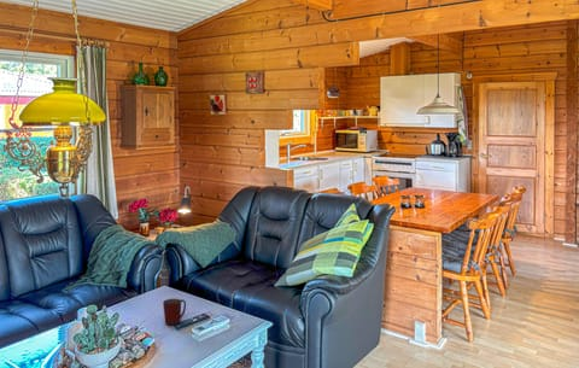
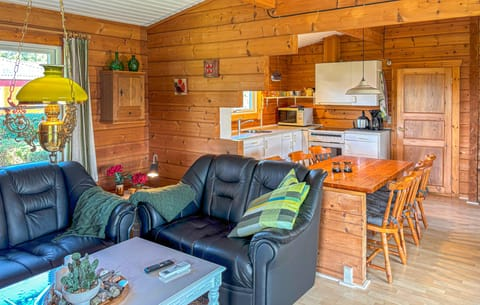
- mug (175, 310)
